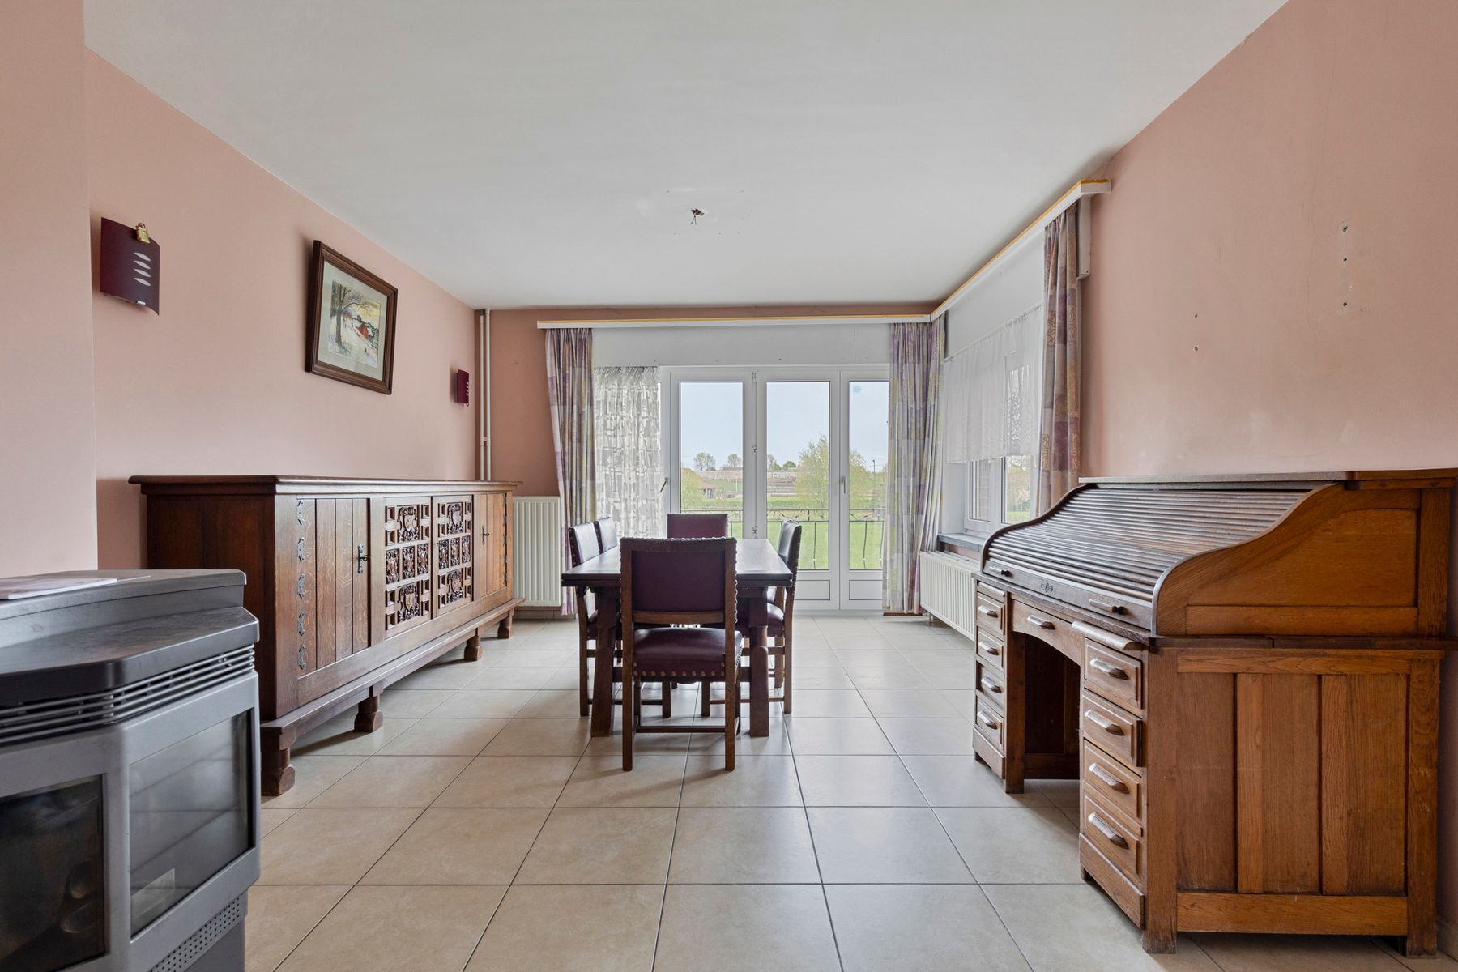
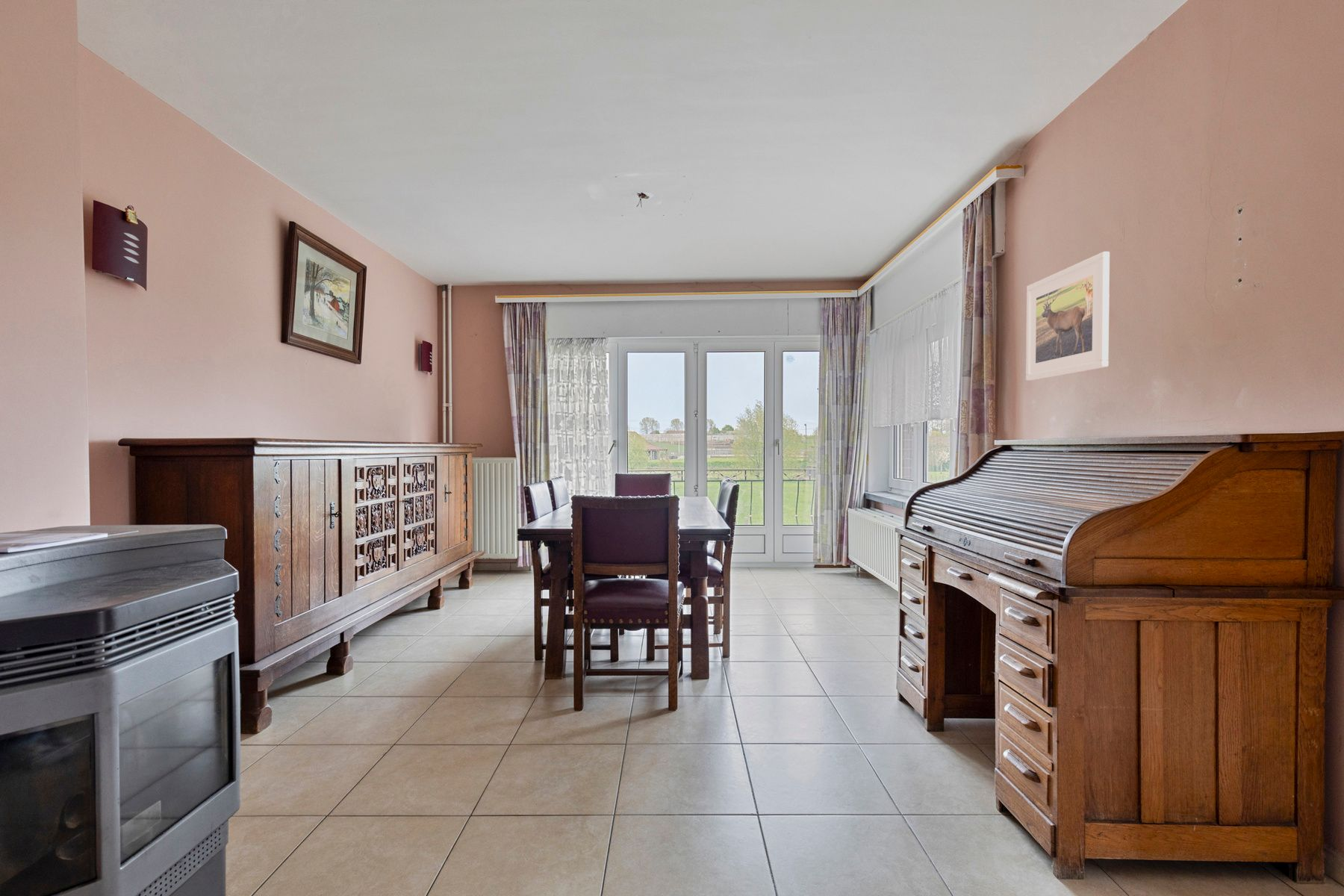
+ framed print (1063, 322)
